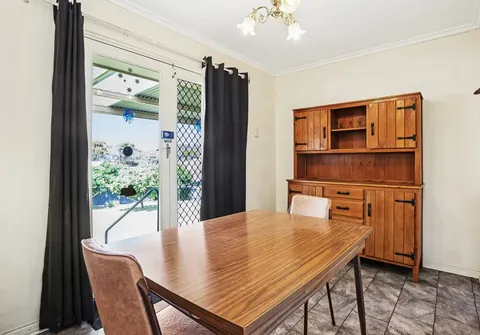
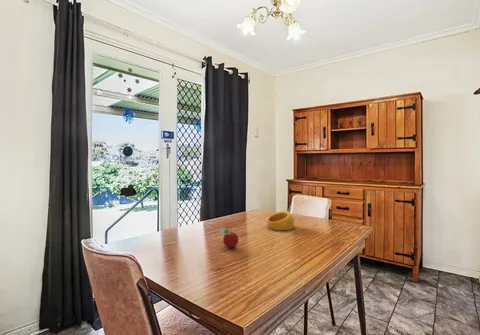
+ ring (280, 219)
+ fruit (229, 237)
